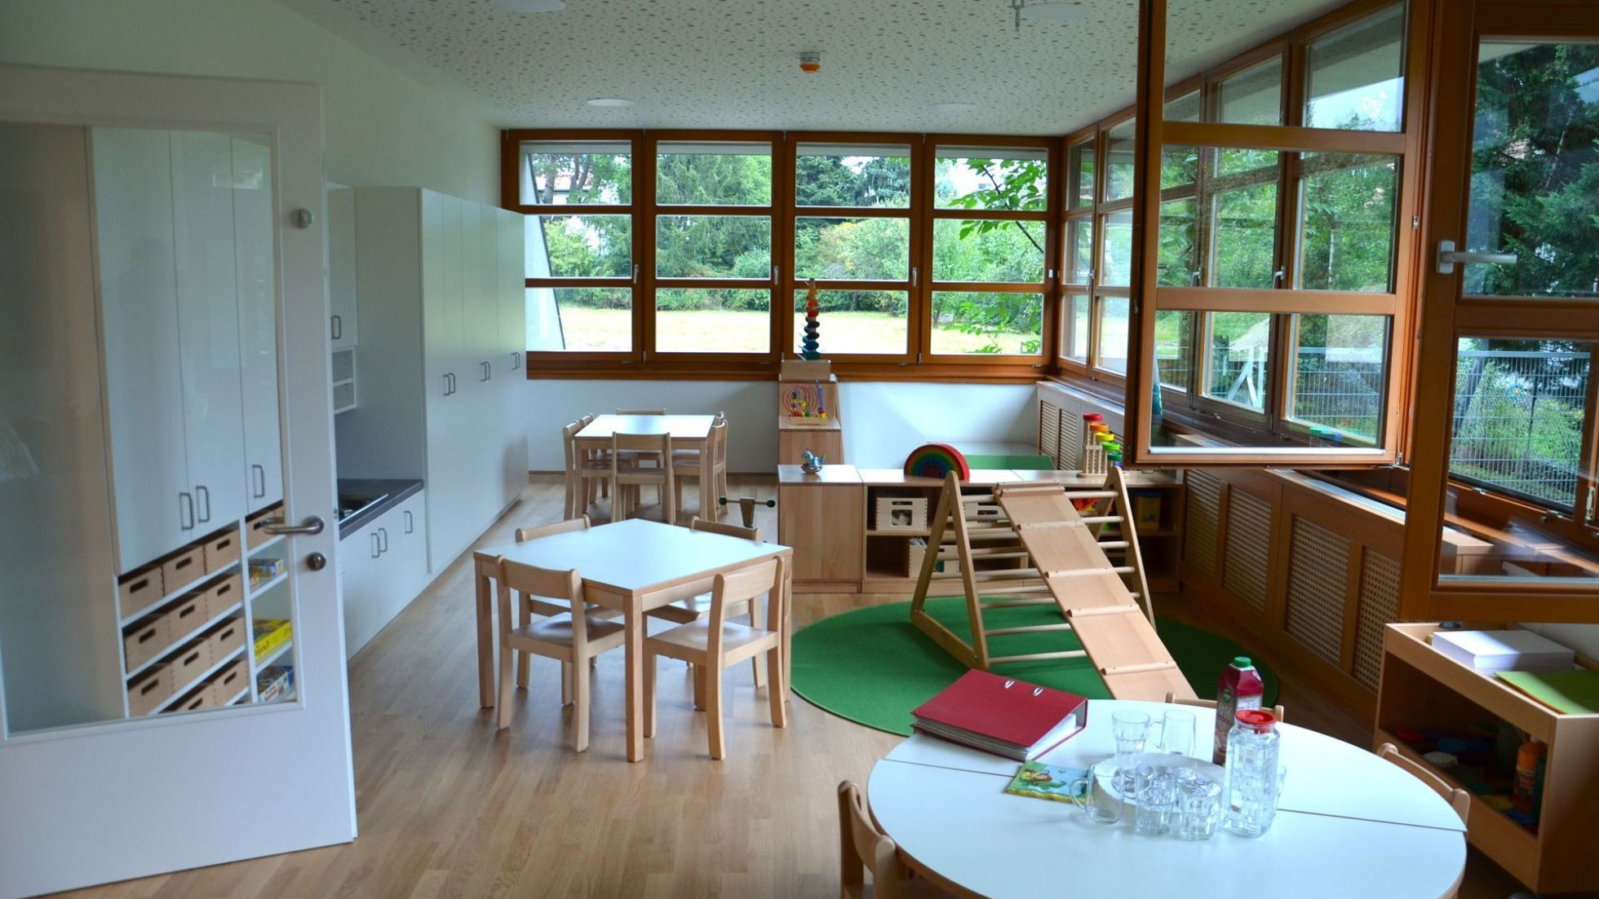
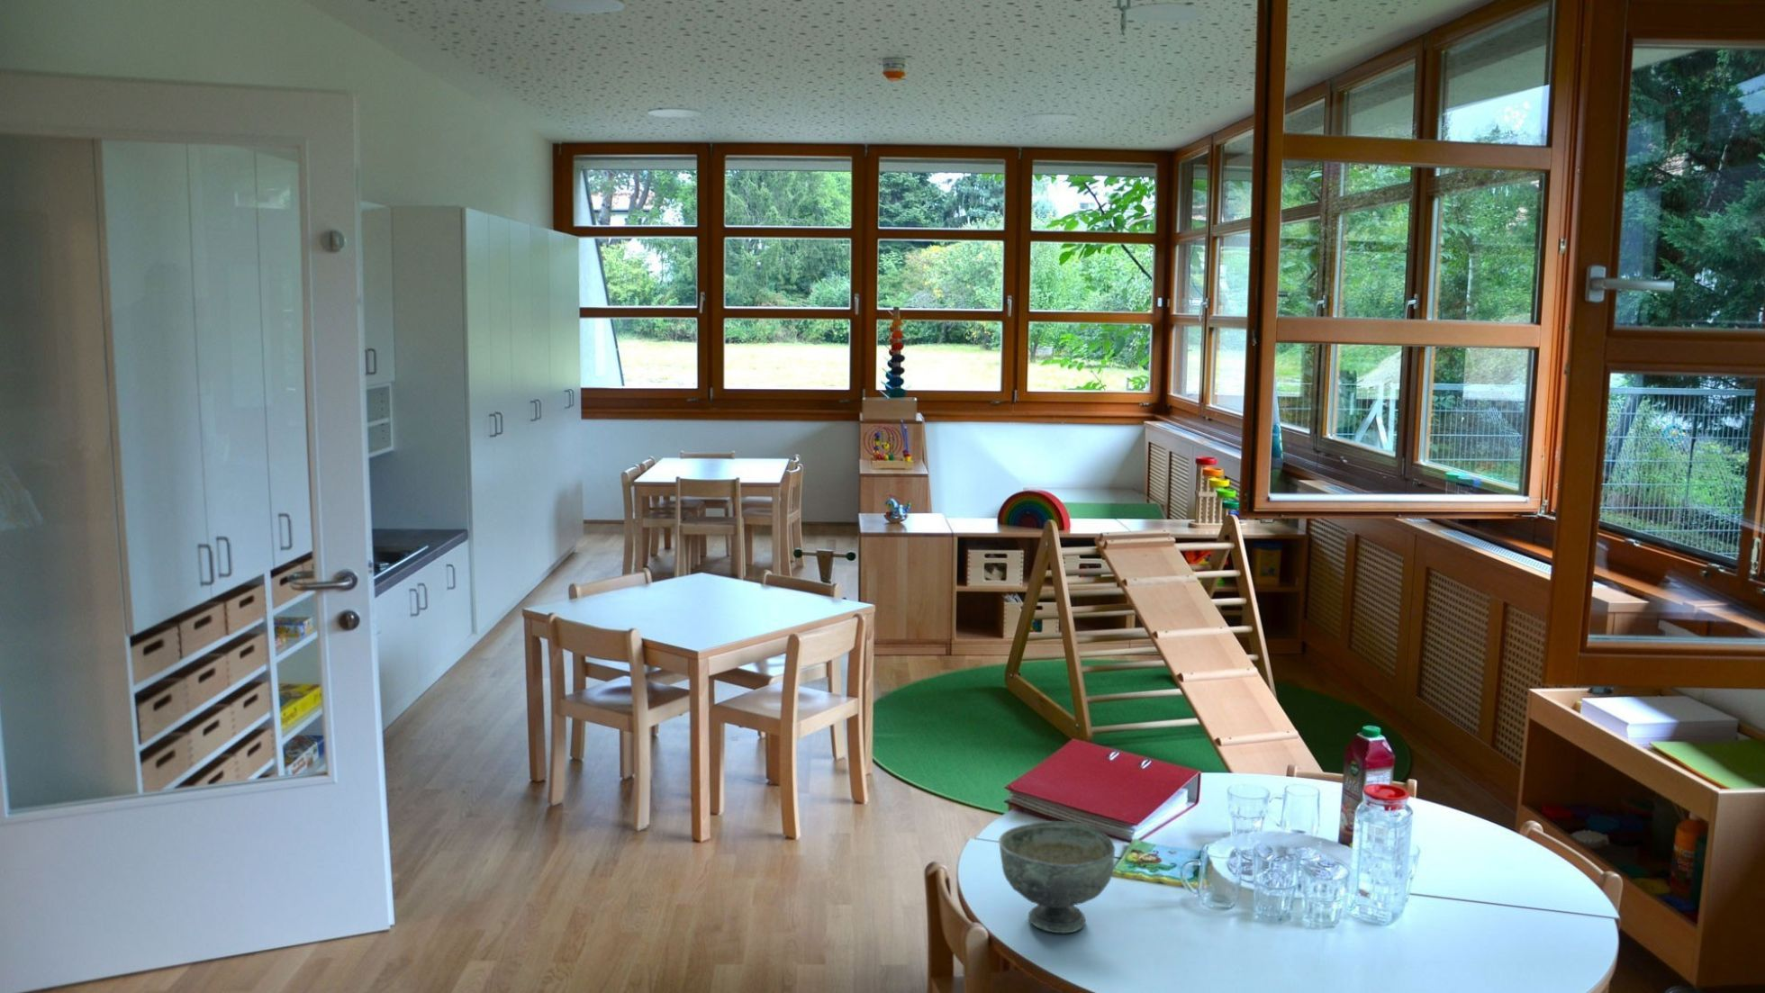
+ bowl (1056, 880)
